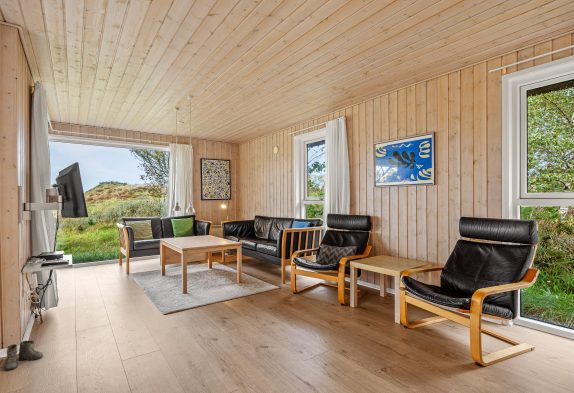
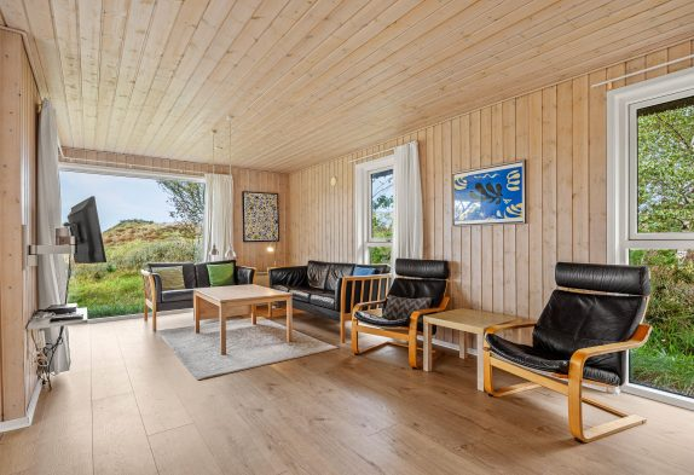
- boots (20, 353)
